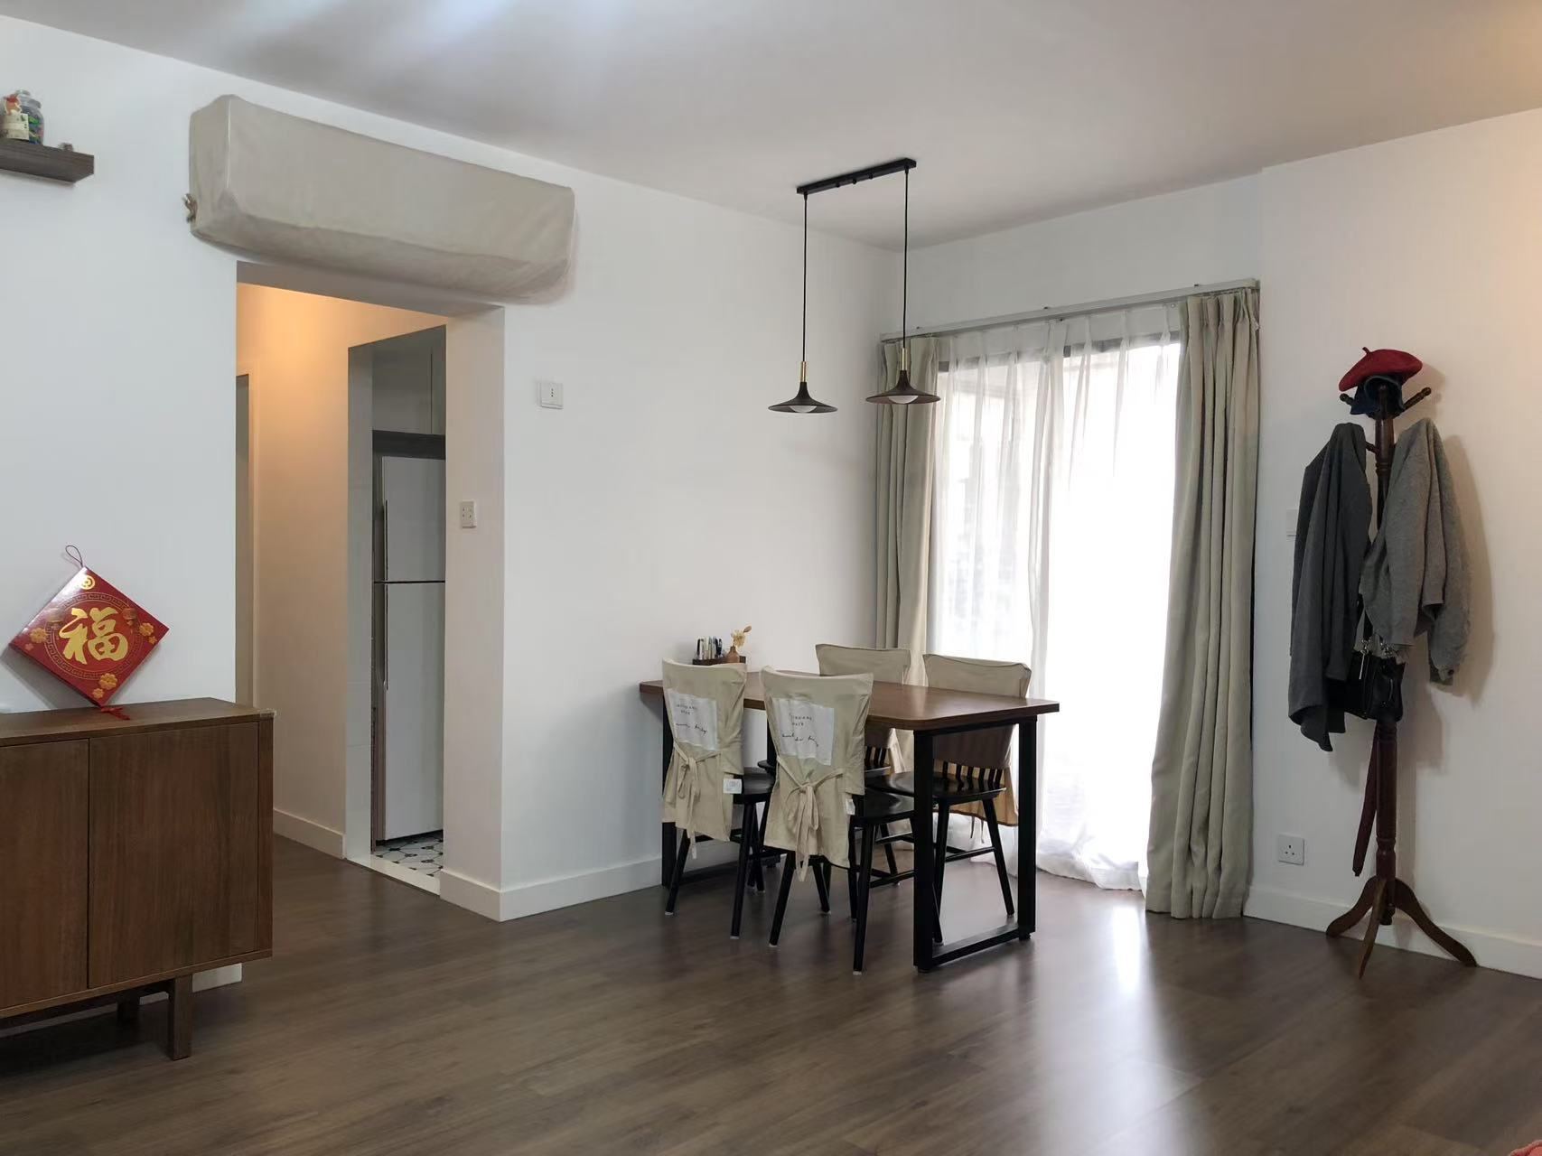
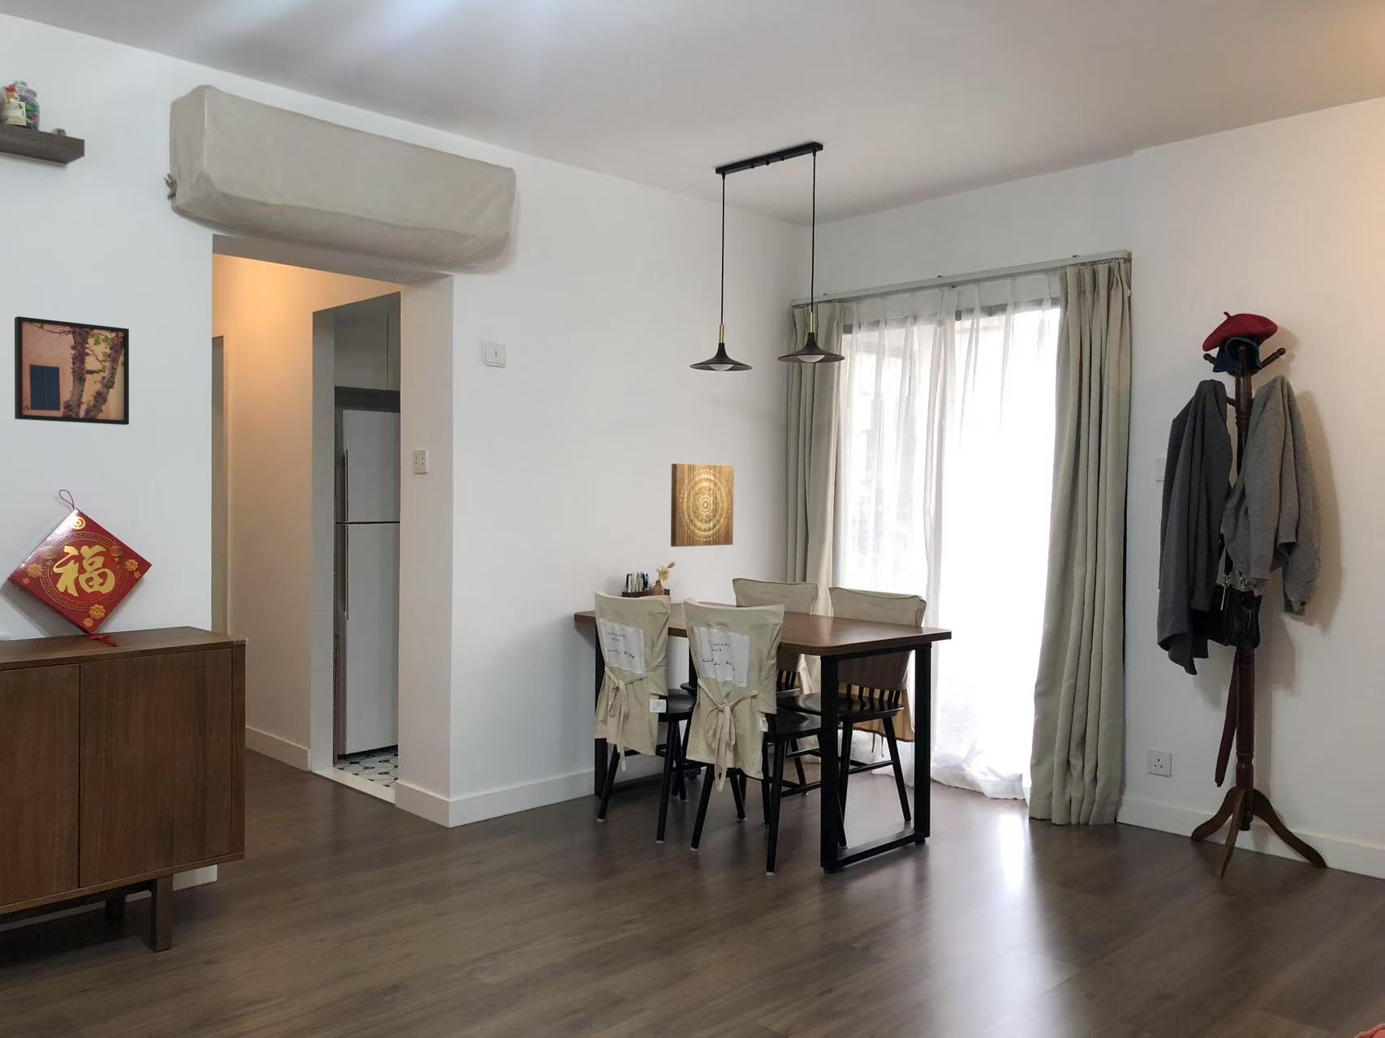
+ wall art (702, 505)
+ wall art (73, 372)
